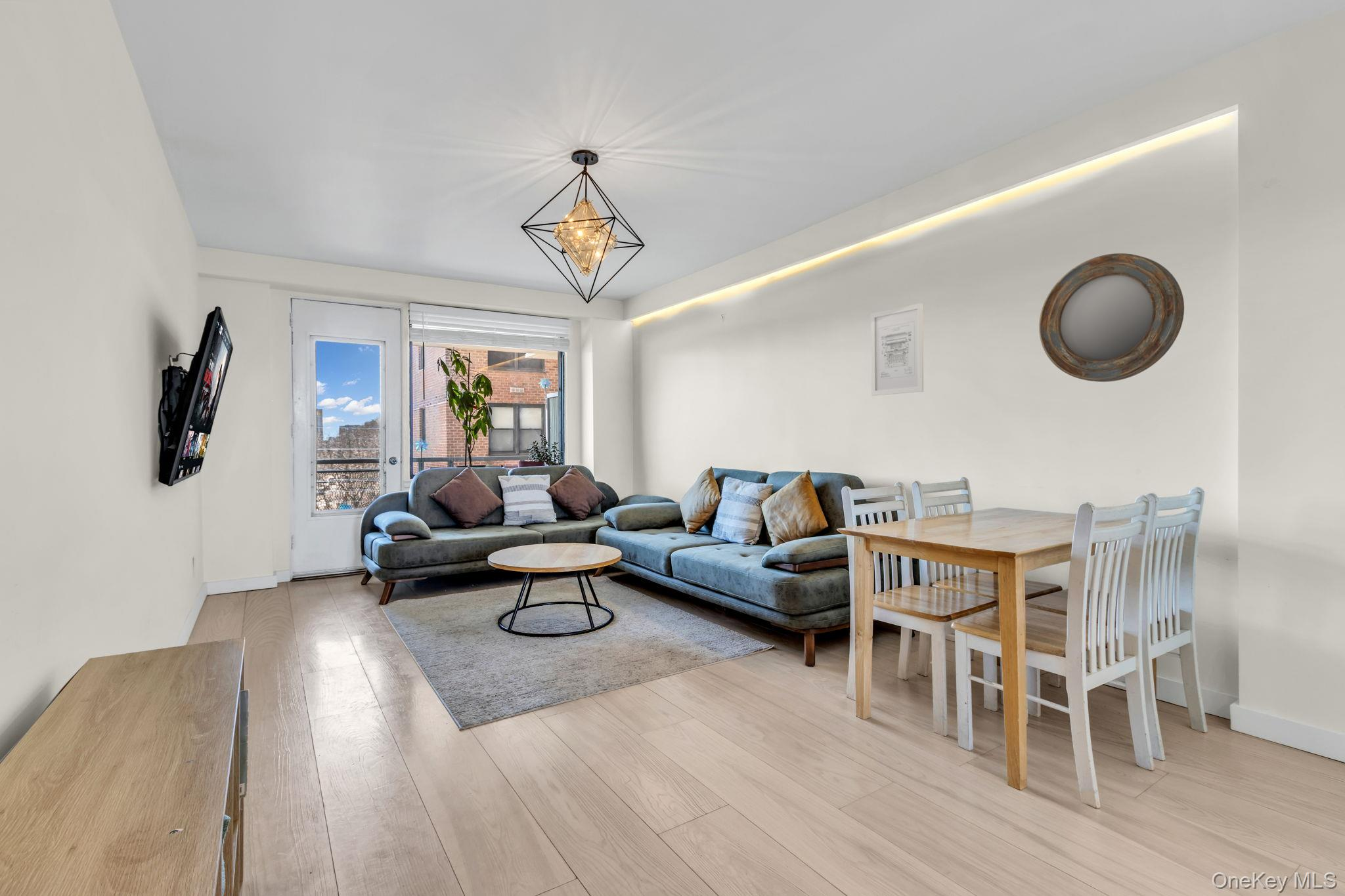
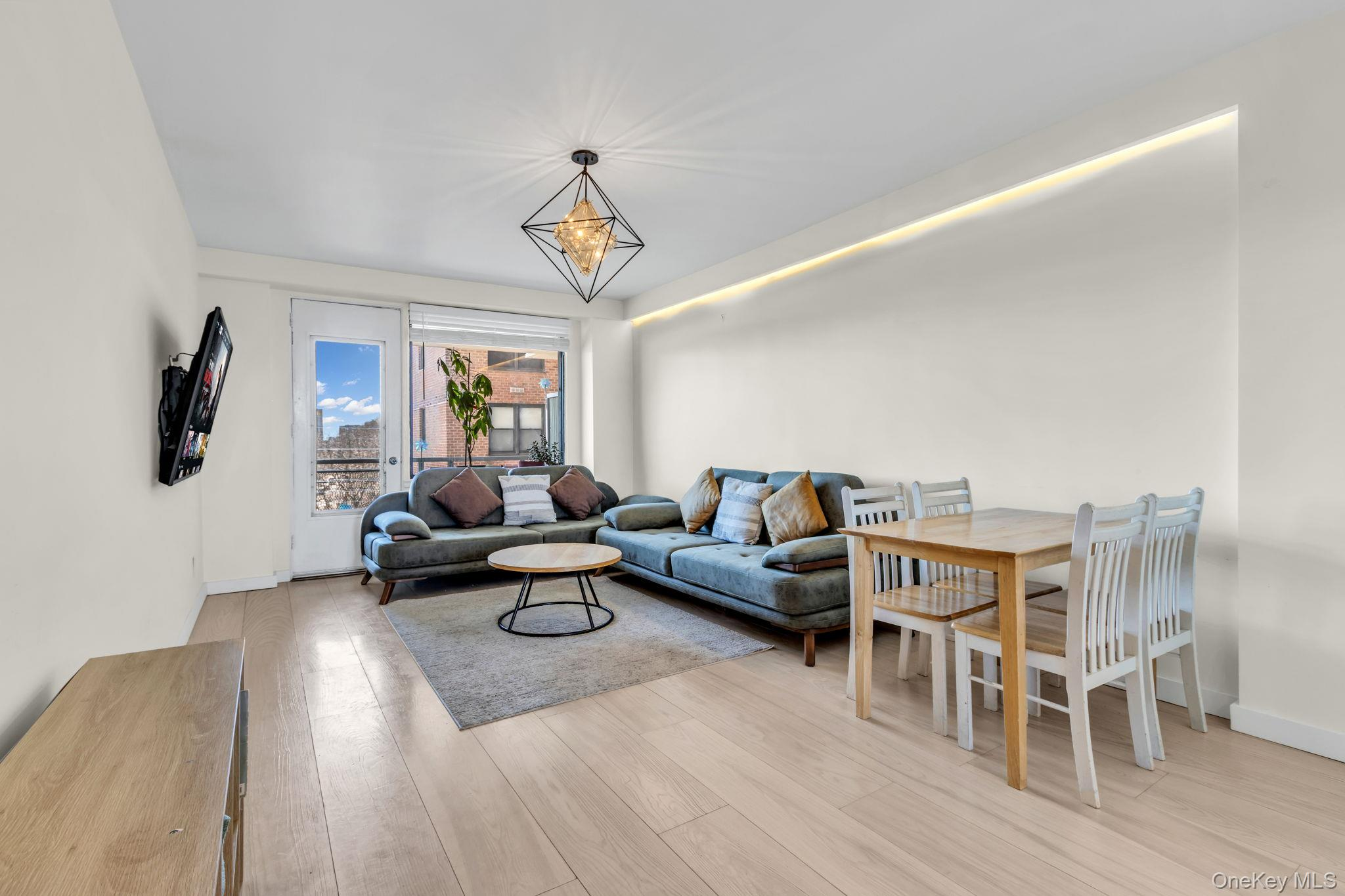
- wall art (896, 351)
- home mirror (1105, 318)
